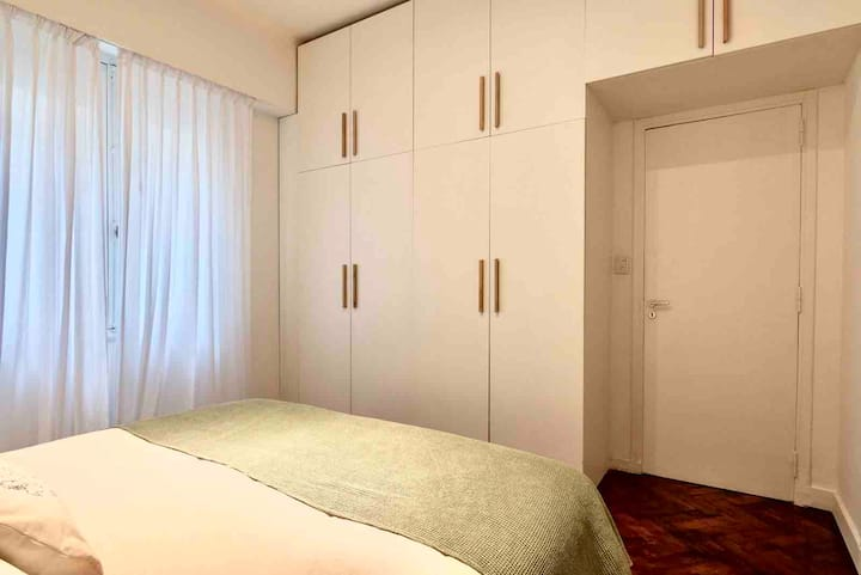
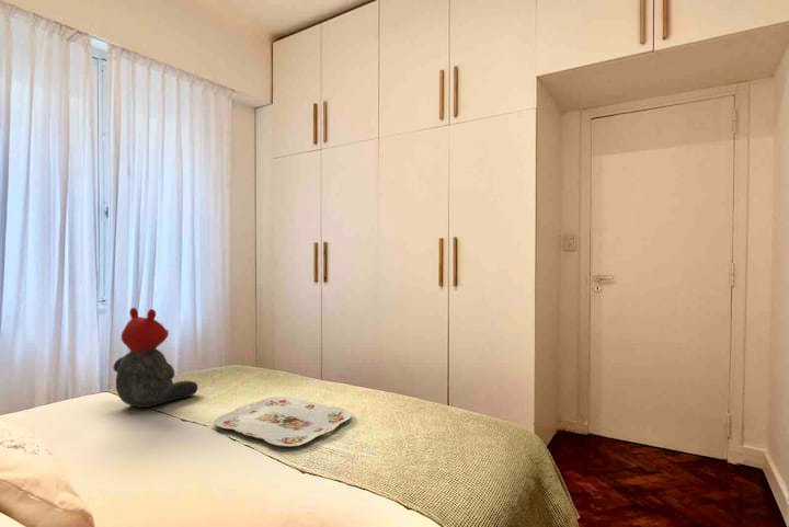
+ serving tray (284, 419)
+ teddy bear (157, 354)
